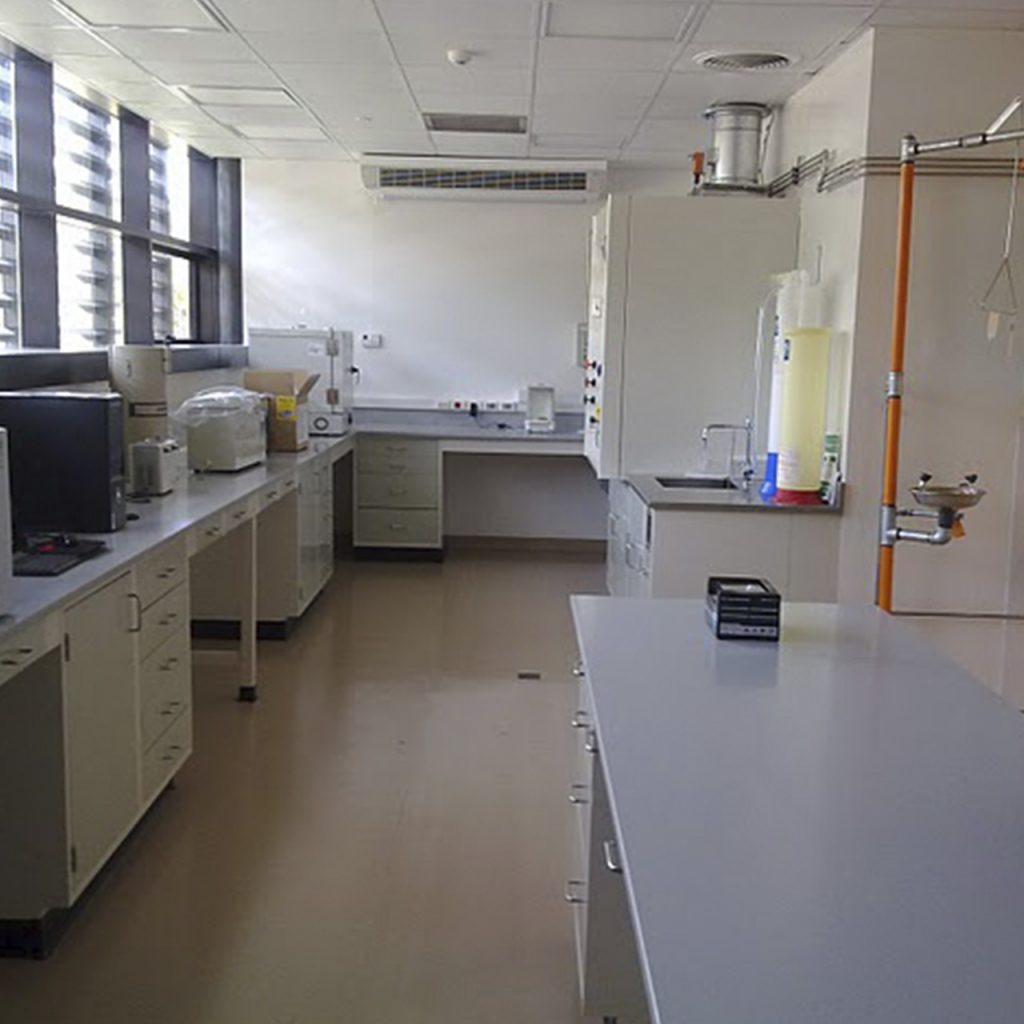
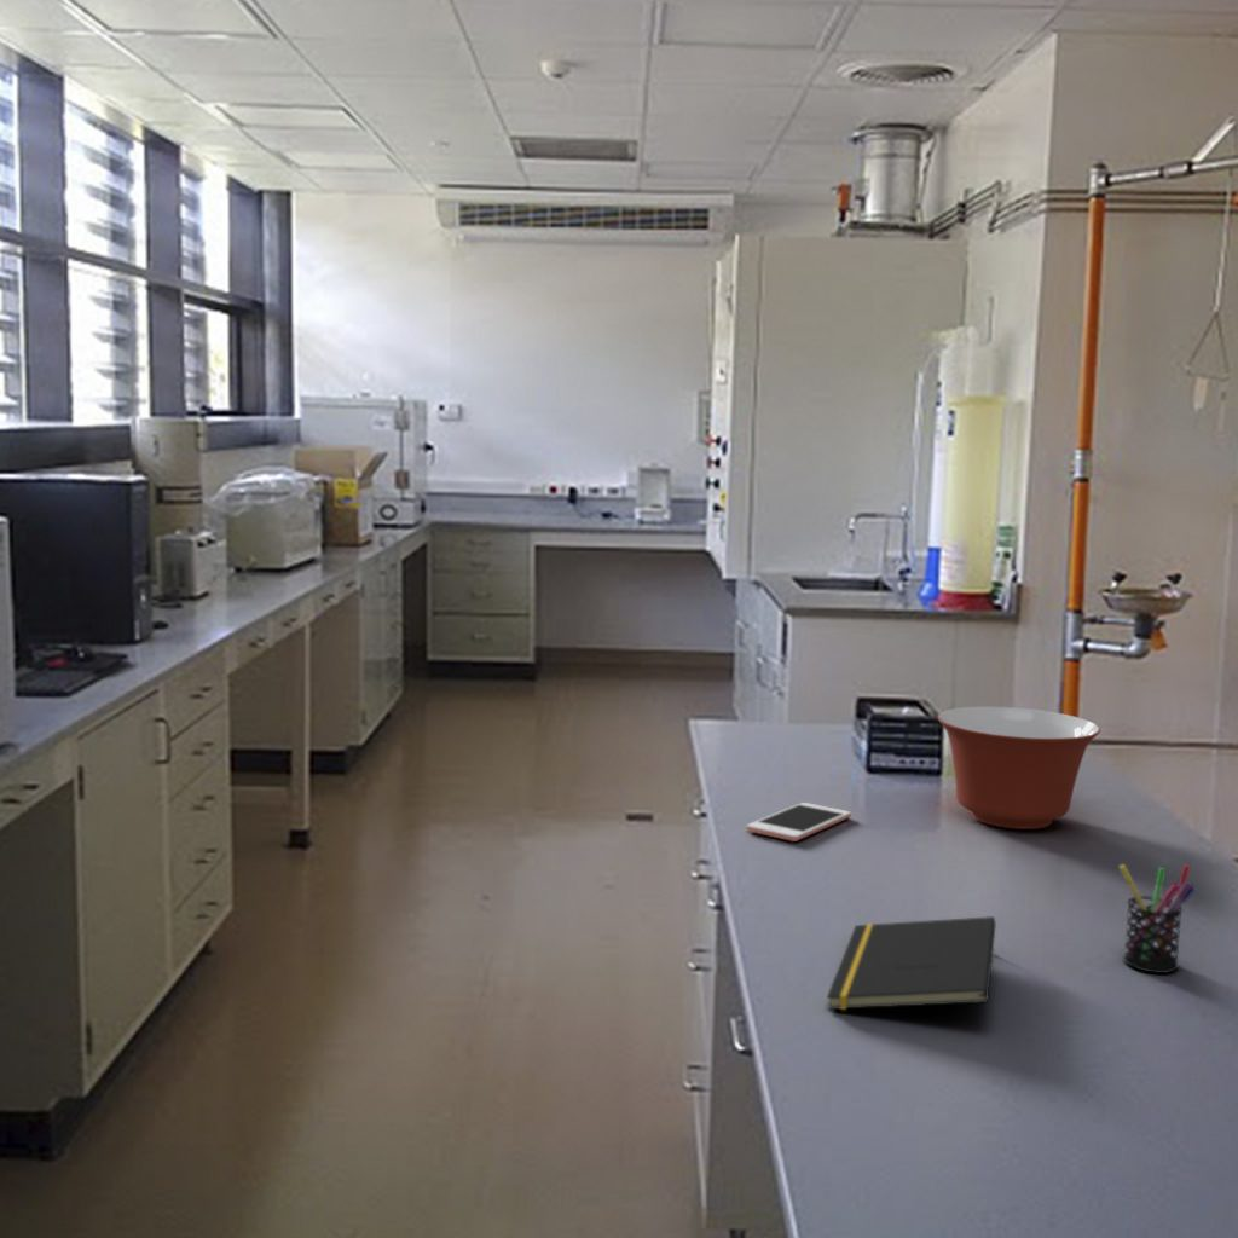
+ notepad (915, 960)
+ cell phone (799, 821)
+ mixing bowl (1014, 770)
+ pen holder (1158, 910)
